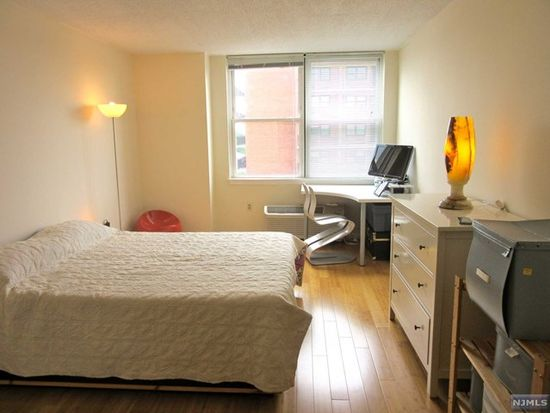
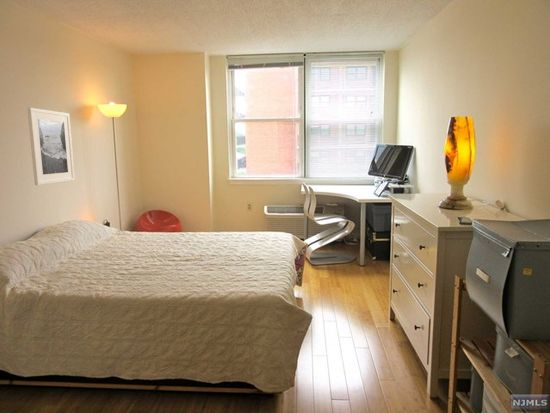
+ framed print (53, 147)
